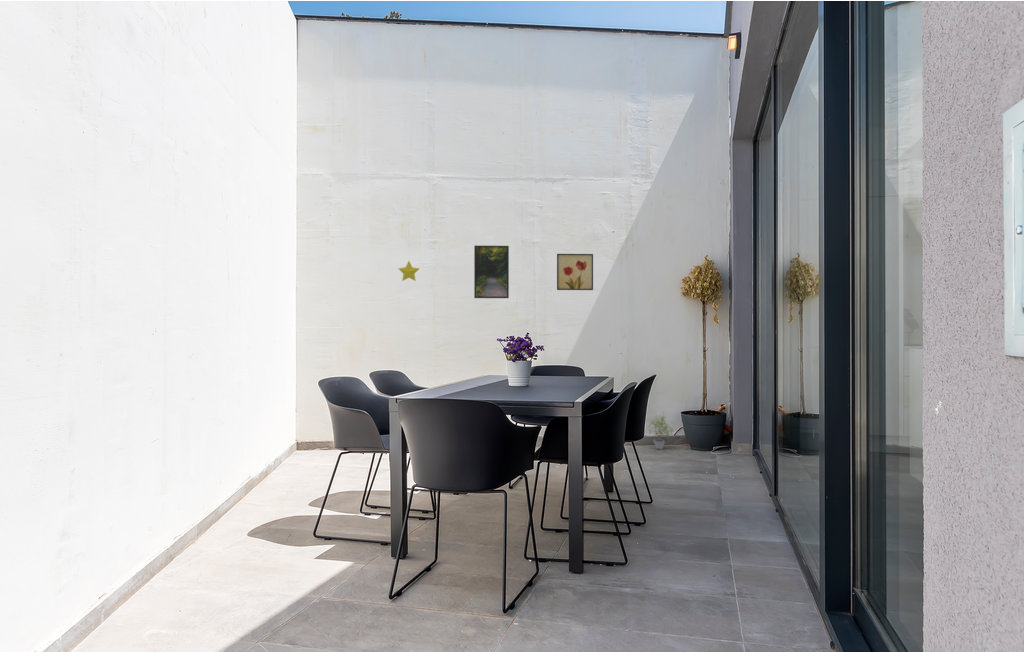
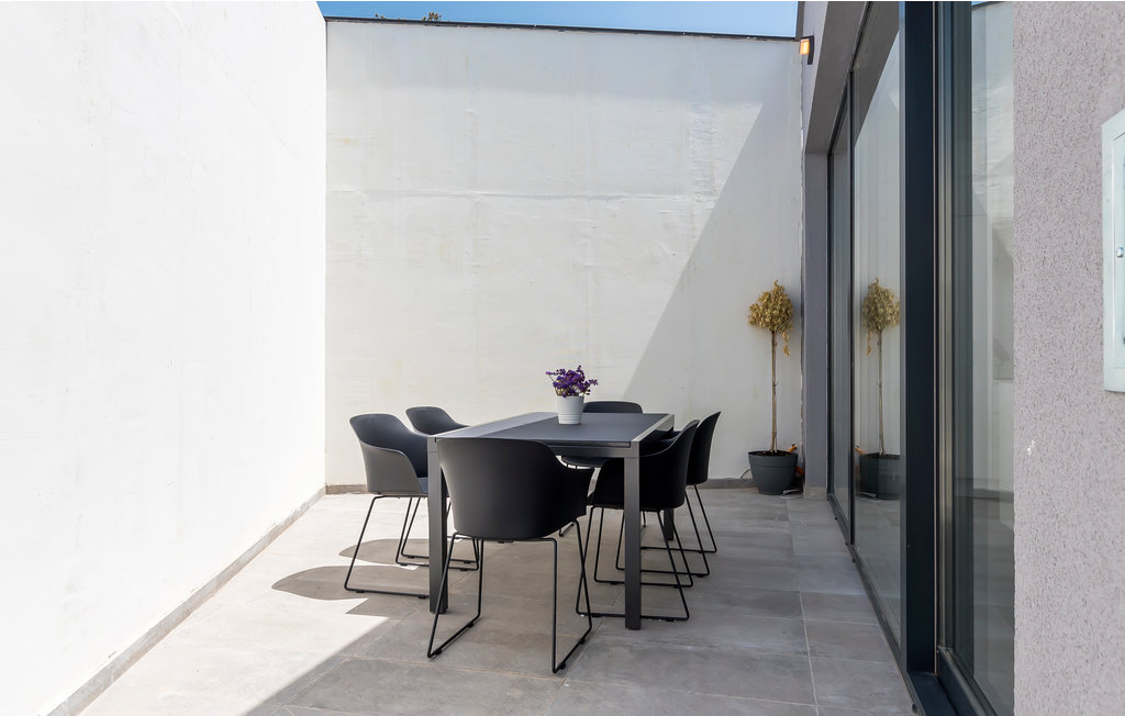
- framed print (491, 271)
- decorative star (408, 270)
- potted plant (660, 430)
- wall art (574, 272)
